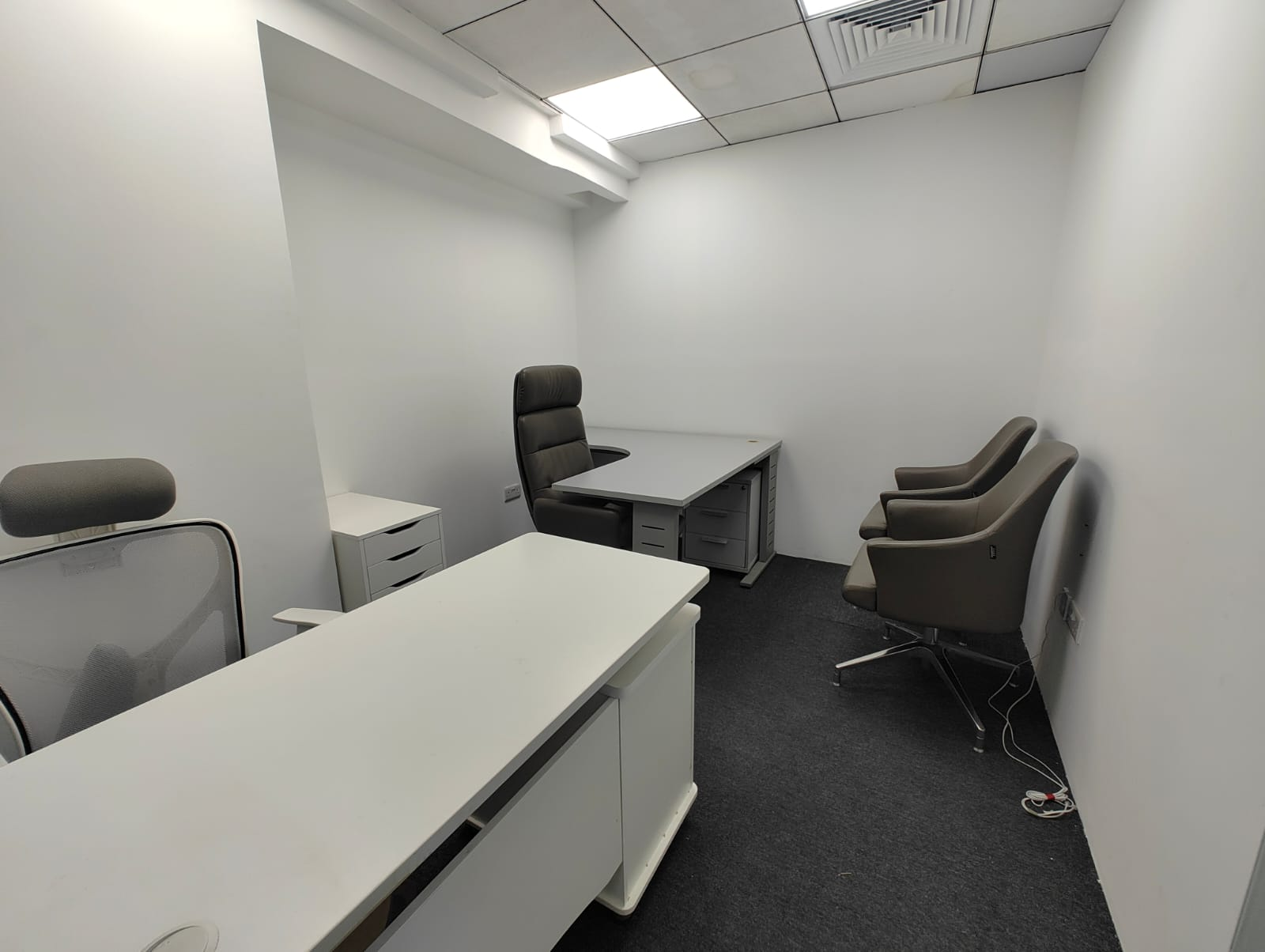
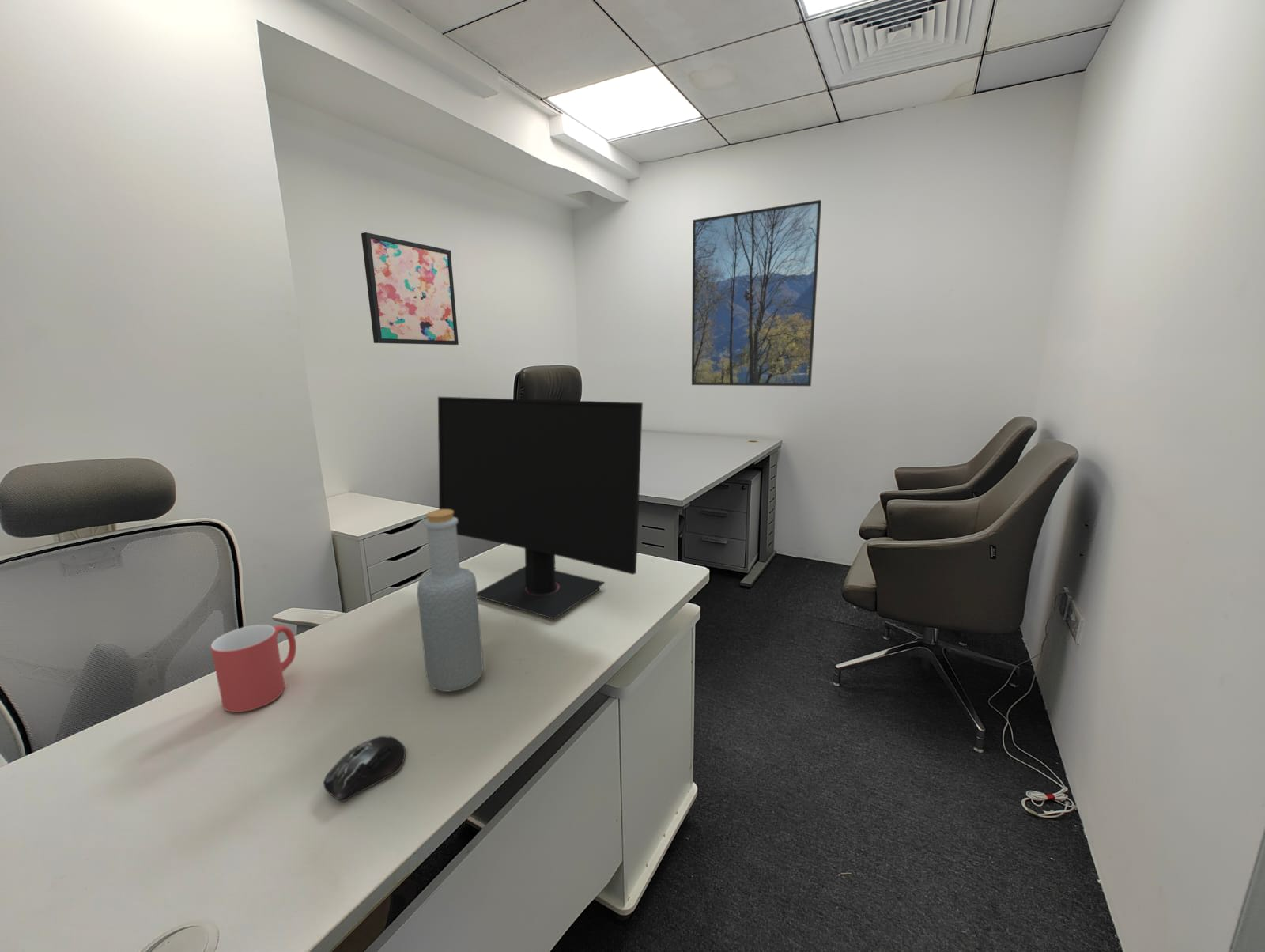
+ bottle (448, 599)
+ computer mouse (366, 760)
+ wall art (414, 294)
+ computer monitor (536, 500)
+ mug (260, 662)
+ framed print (750, 300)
